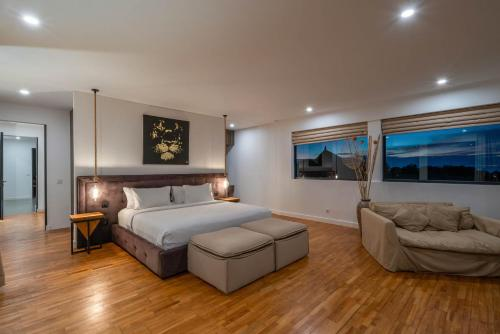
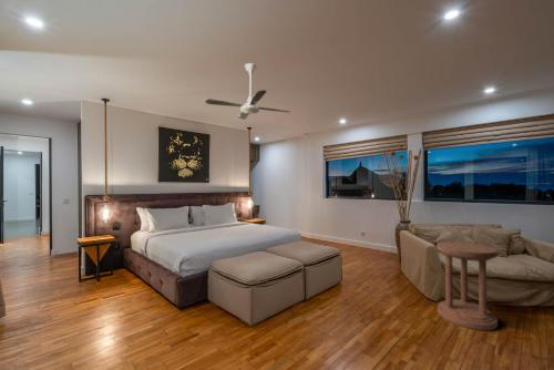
+ ceiling fan (249, 88)
+ side table (465, 281)
